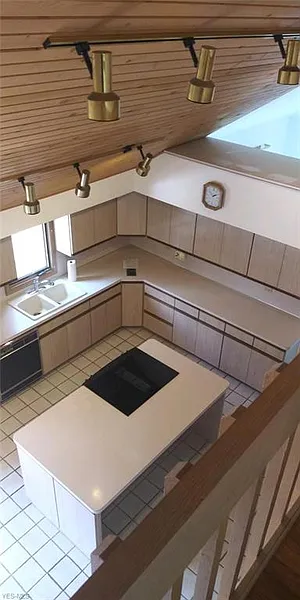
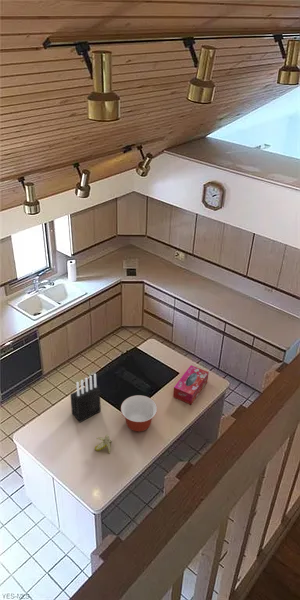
+ mixing bowl (138, 416)
+ knife block (84, 394)
+ tissue box (191, 384)
+ banana (103, 442)
